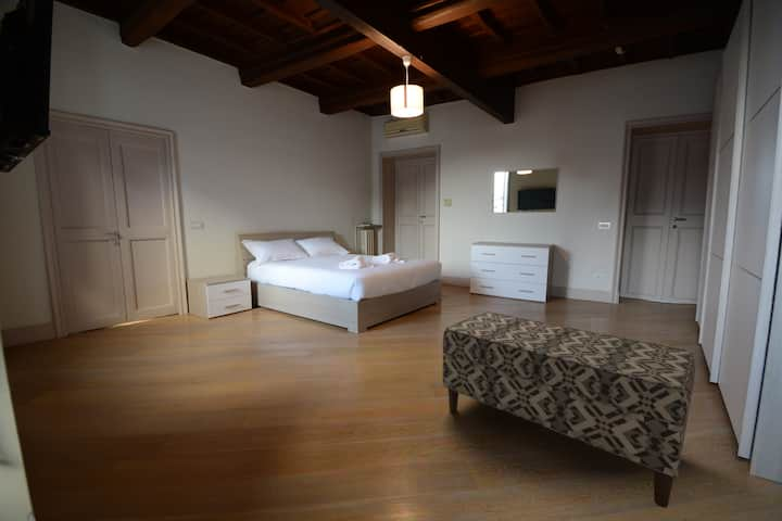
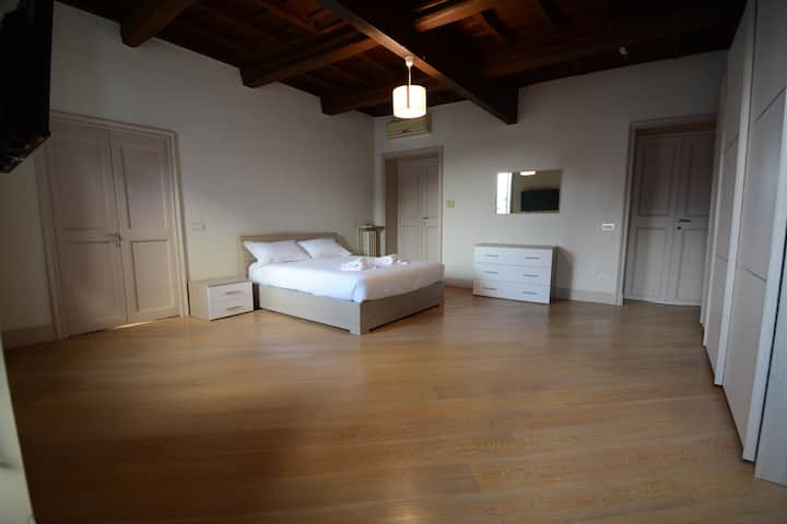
- bench (553, 384)
